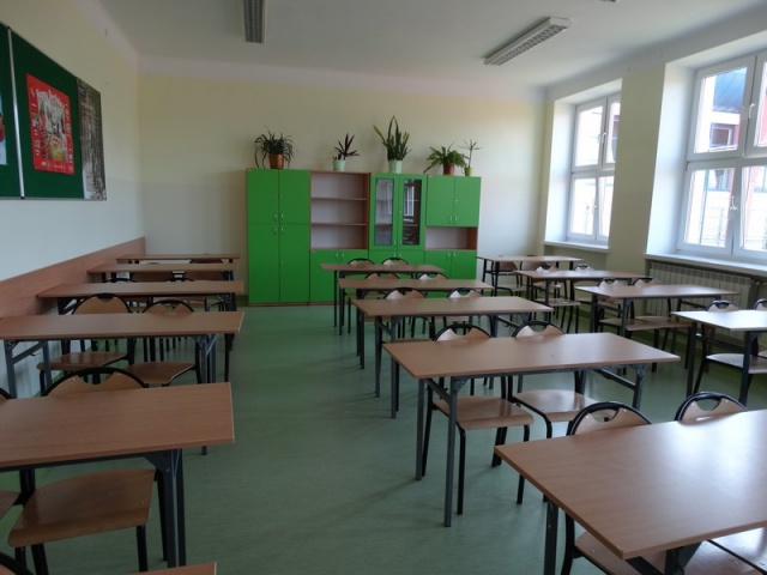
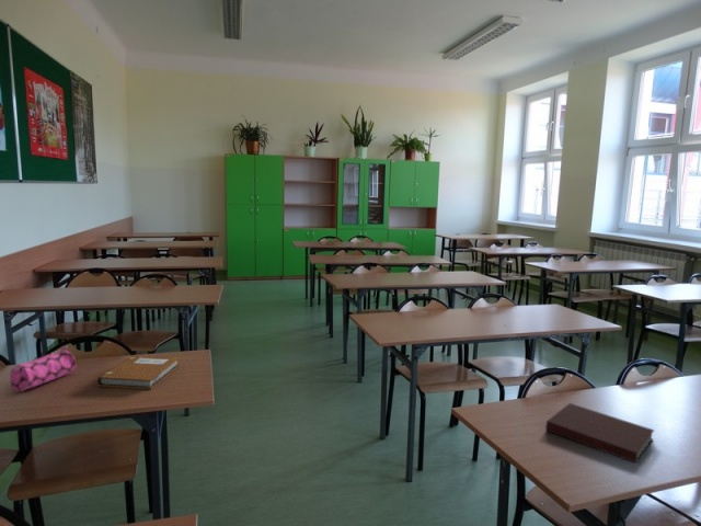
+ pencil case (43, 368)
+ notebook (599, 430)
+ notebook (141, 369)
